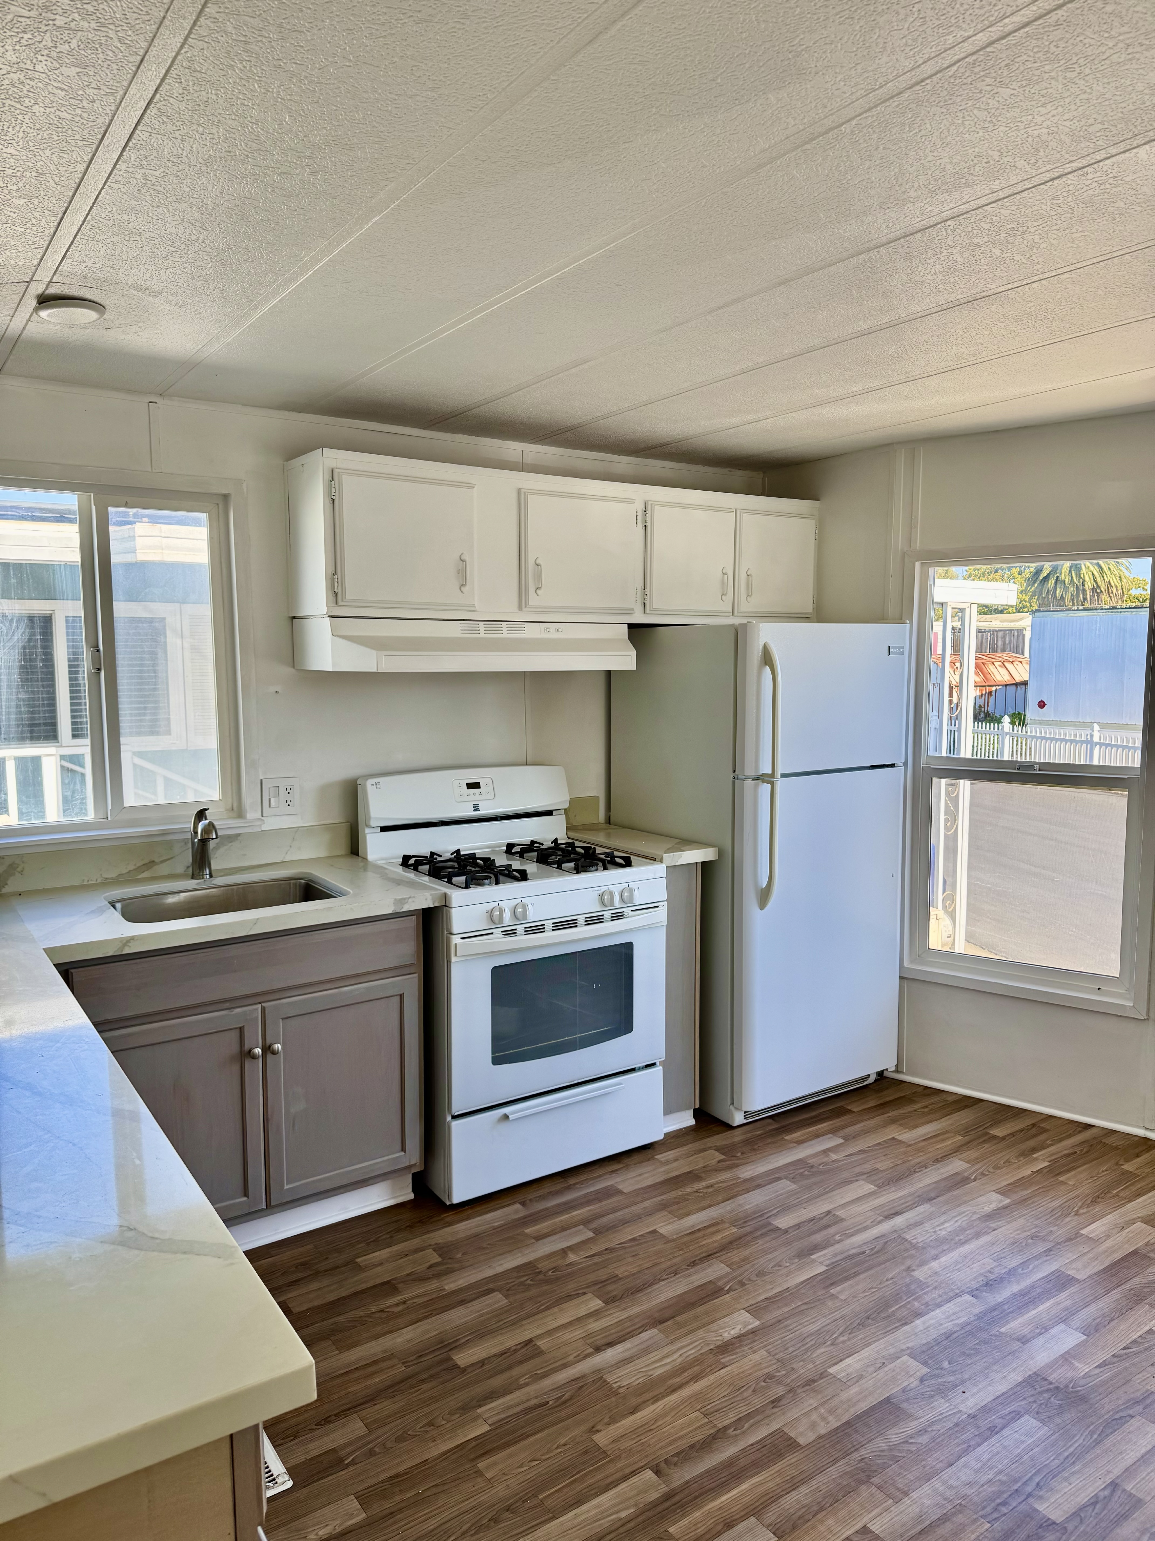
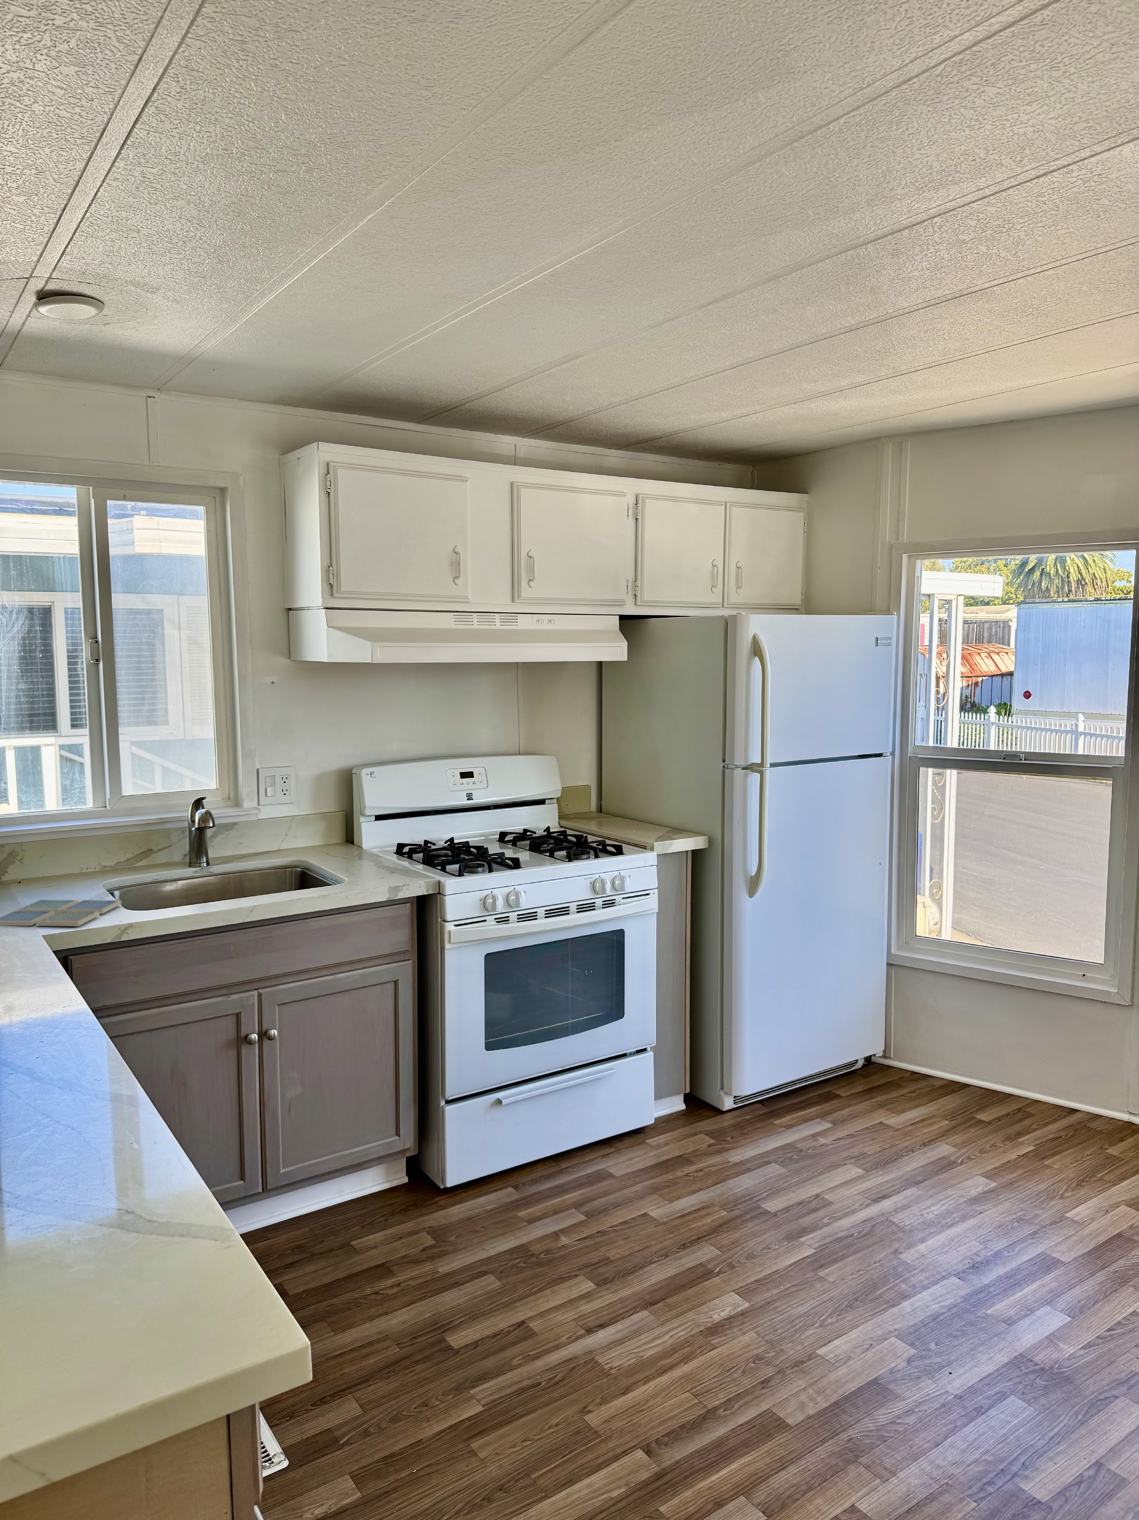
+ drink coaster (59, 912)
